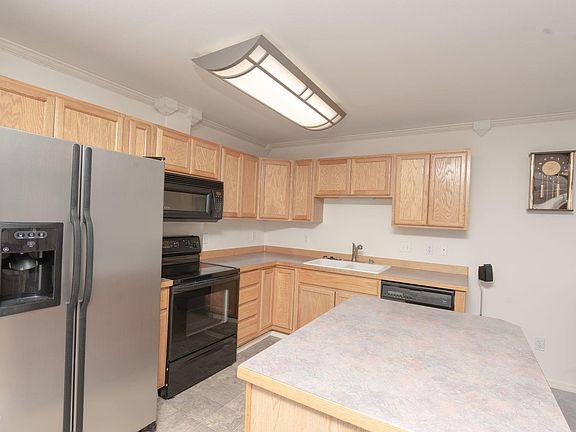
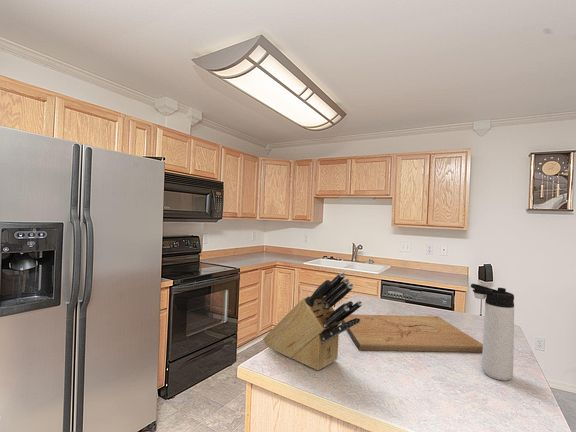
+ thermos bottle (491, 329)
+ knife block (310, 313)
+ cutting board (404, 330)
